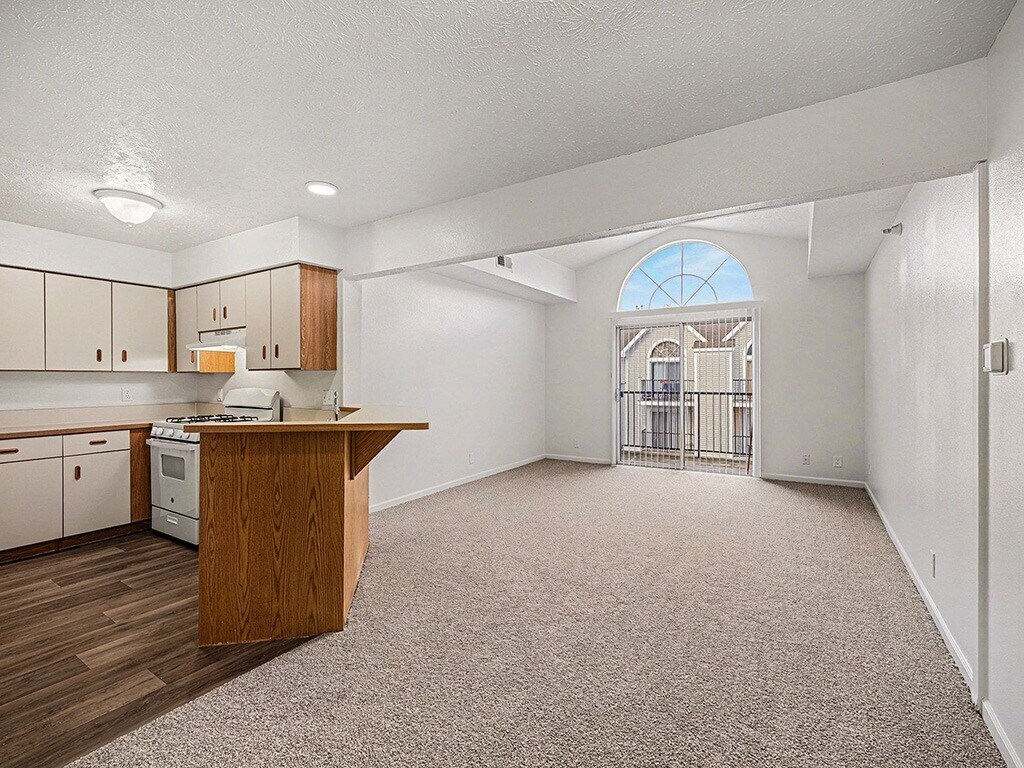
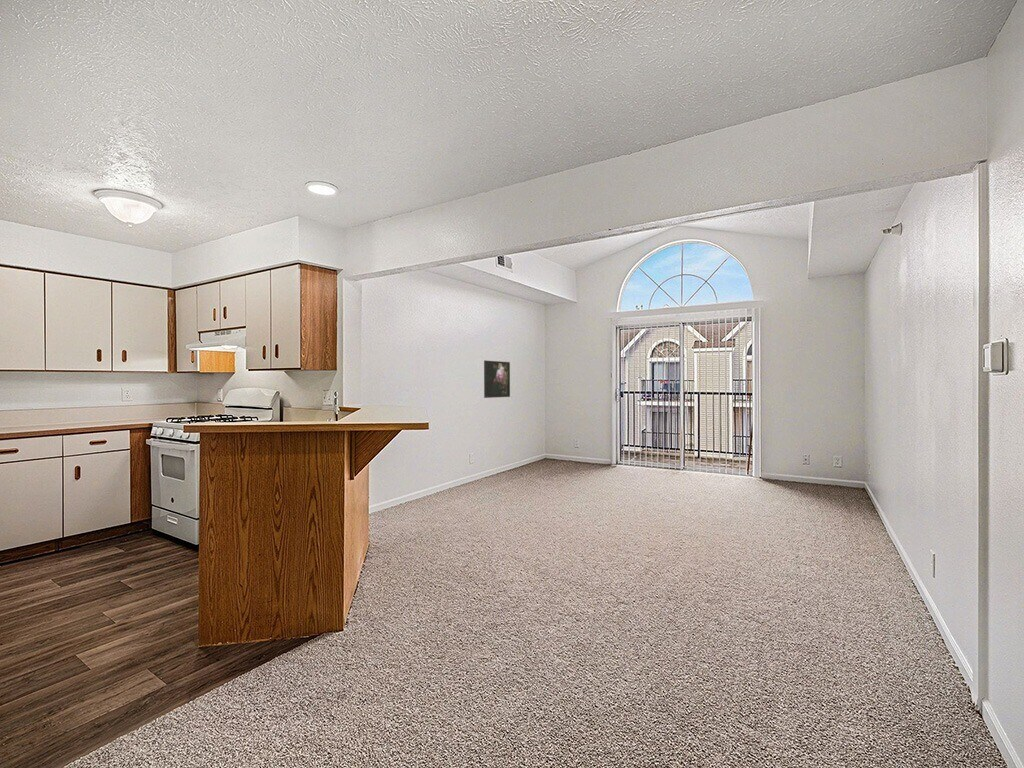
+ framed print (497, 379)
